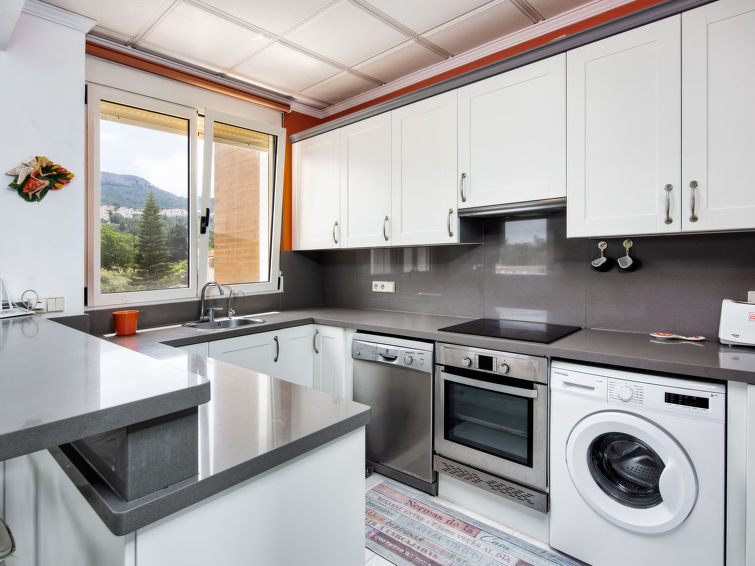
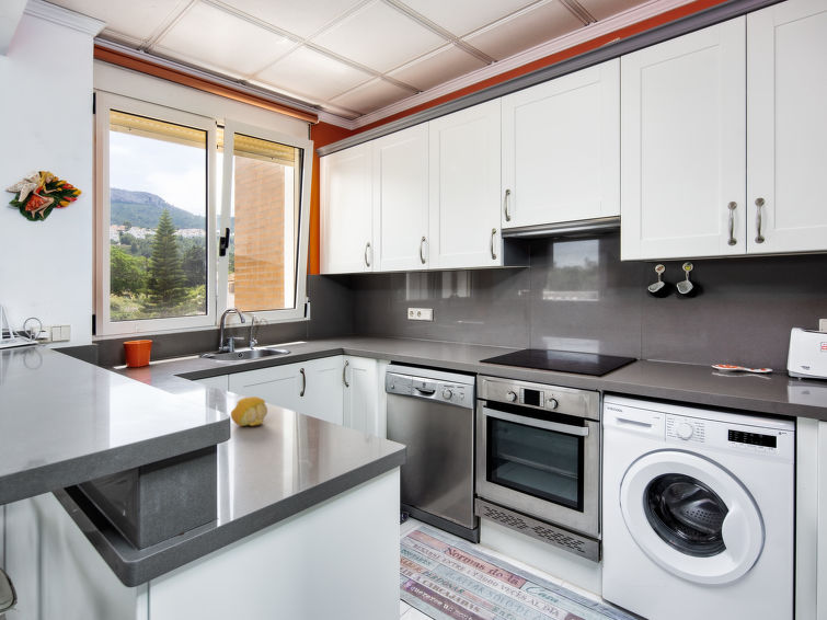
+ fruit (249, 411)
